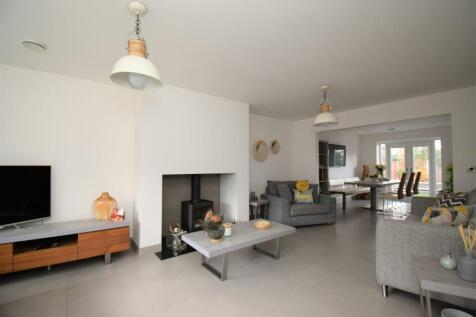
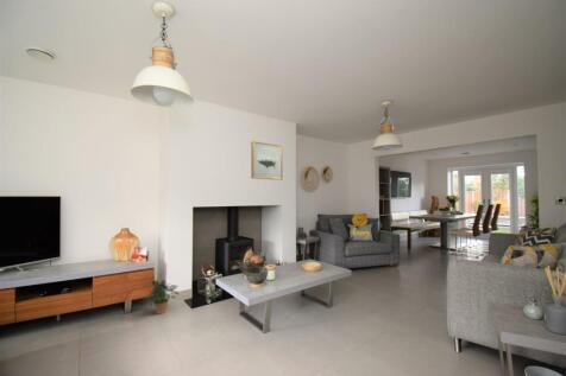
+ wall art (266, 161)
+ potted plant (163, 294)
